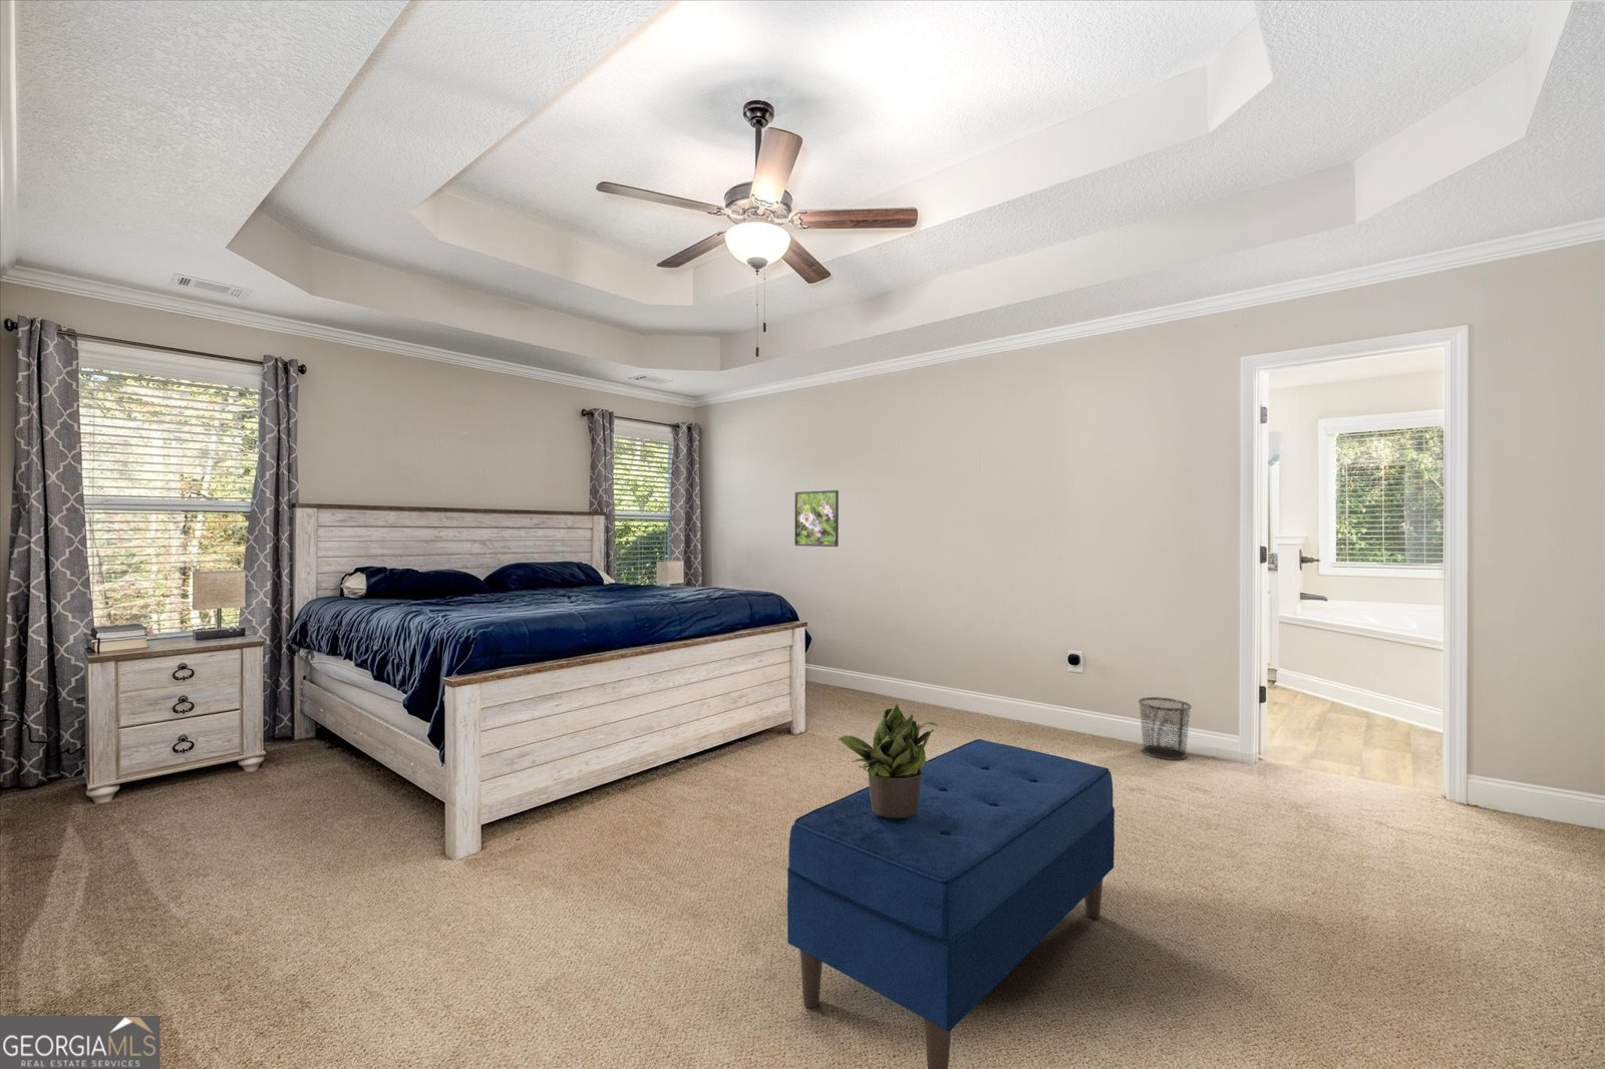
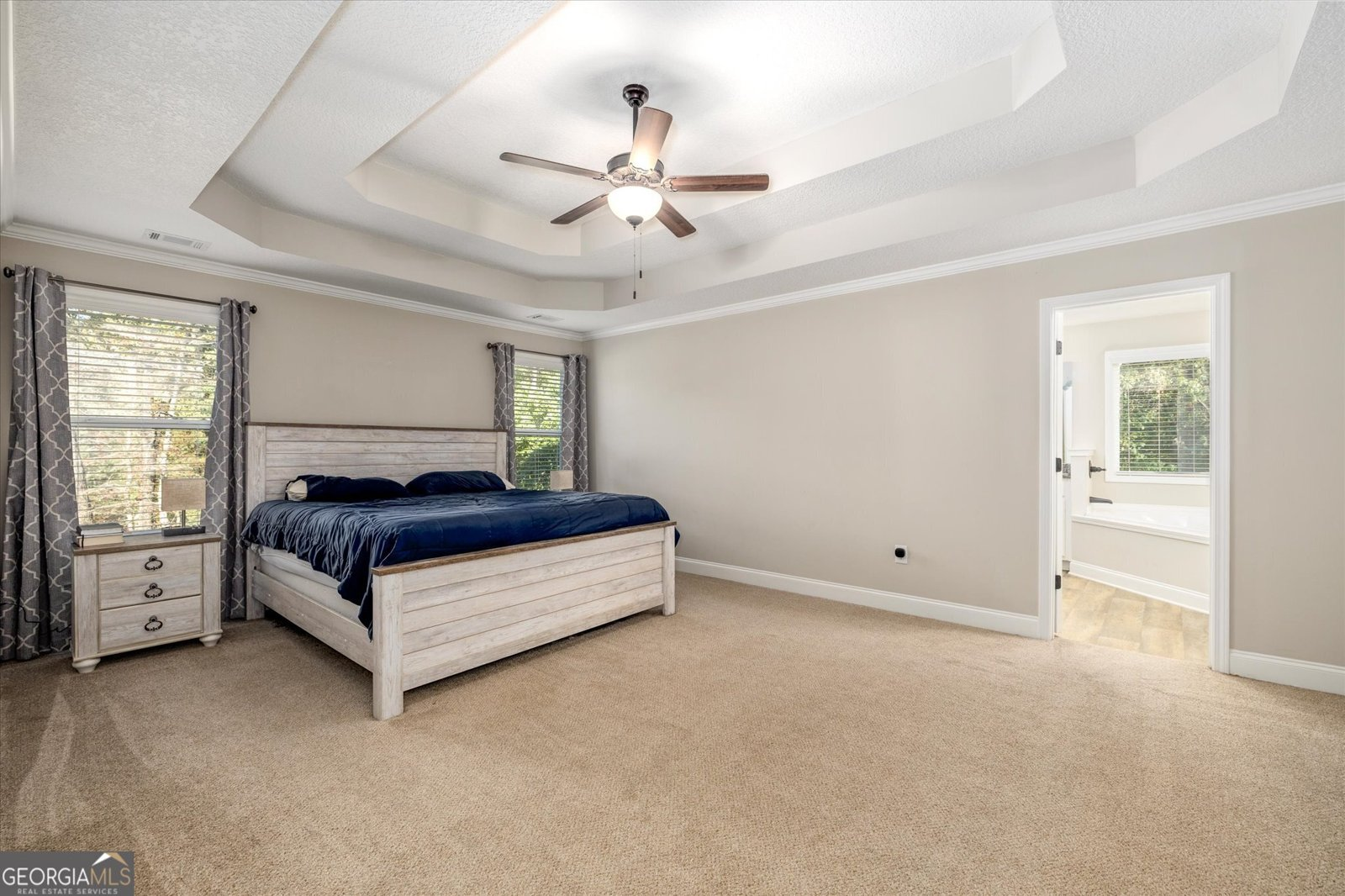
- bench (967, 872)
- waste bin (1163, 728)
- potted plant (883, 759)
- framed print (815, 519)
